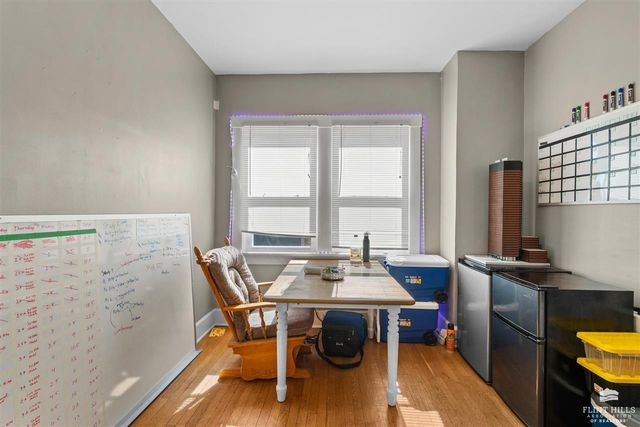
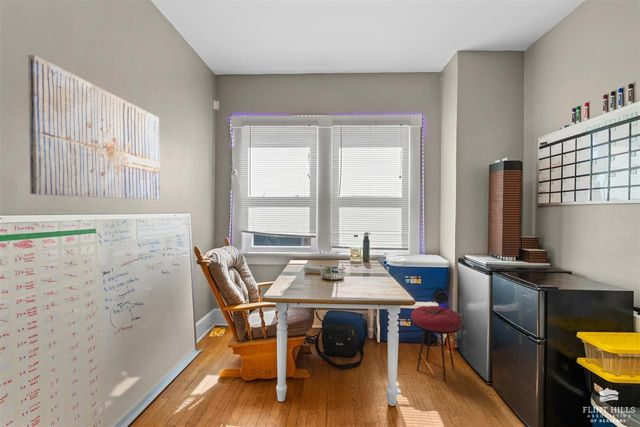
+ wall art (110, 146)
+ stool (441, 340)
